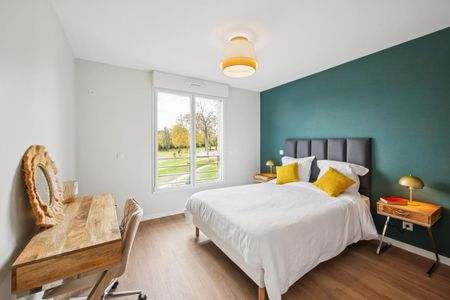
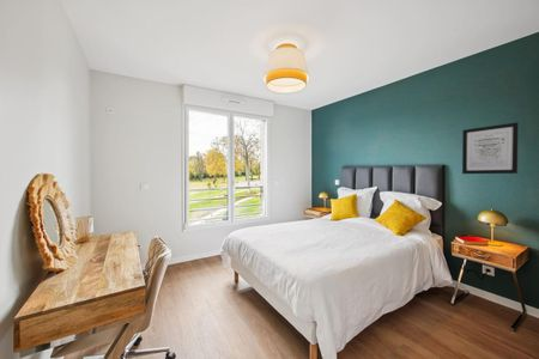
+ wall art (487, 150)
